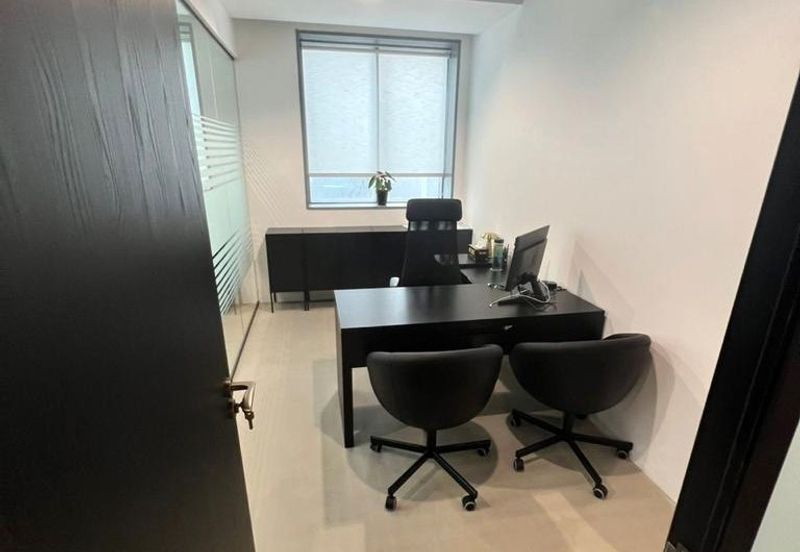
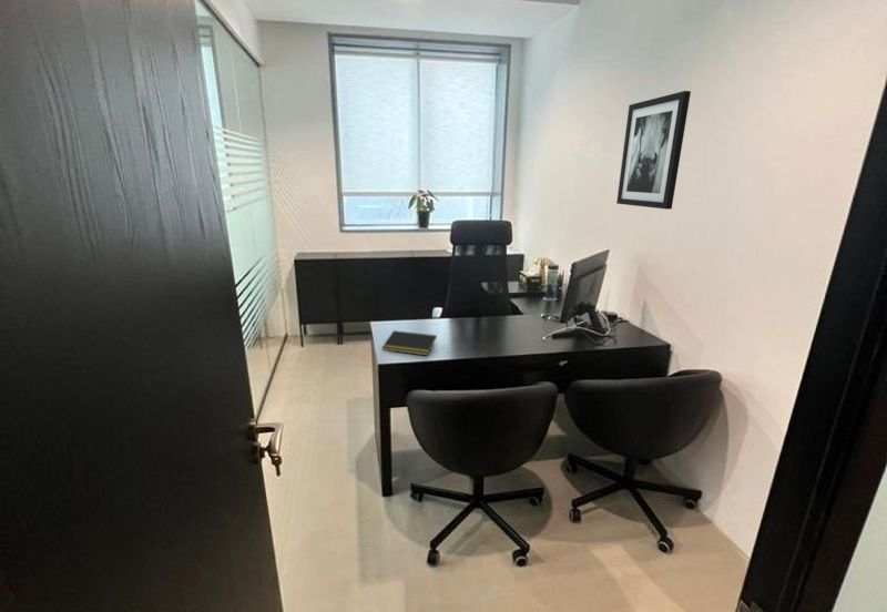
+ notepad (409, 341)
+ wall art (649, 154)
